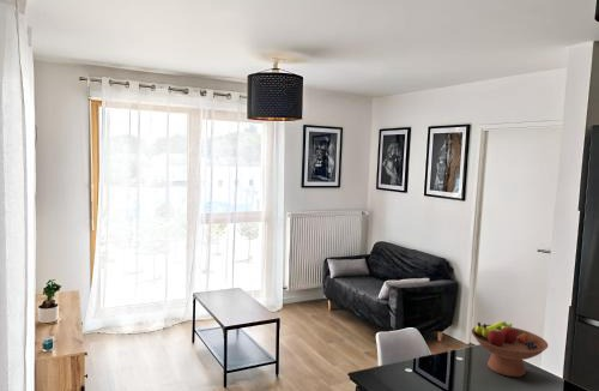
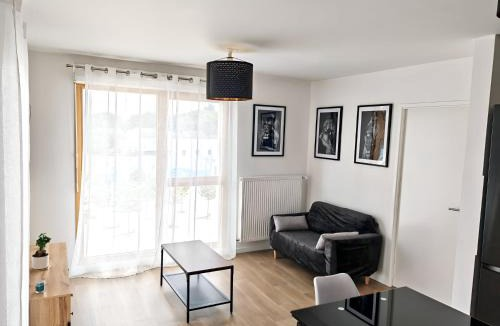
- fruit bowl (507, 347)
